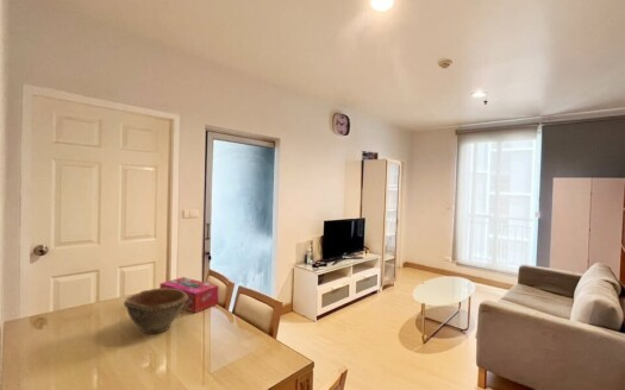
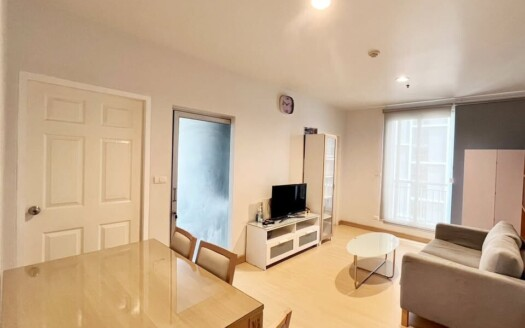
- tissue box (188, 292)
- bowl (156, 310)
